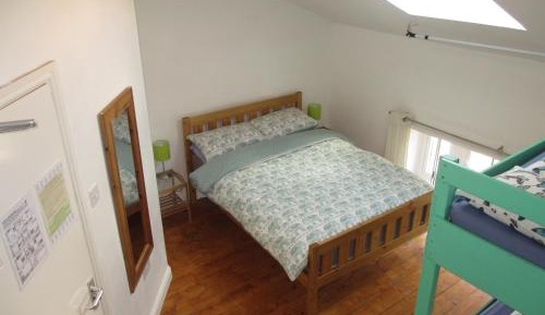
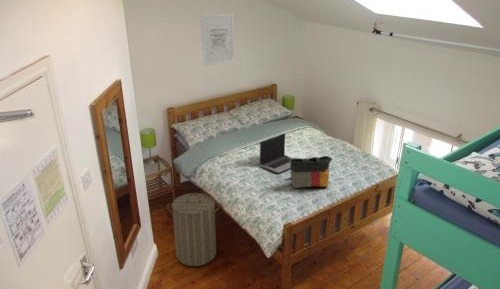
+ tote bag (310, 170)
+ laptop computer (281, 153)
+ laundry hamper (194, 224)
+ wall art (218, 39)
